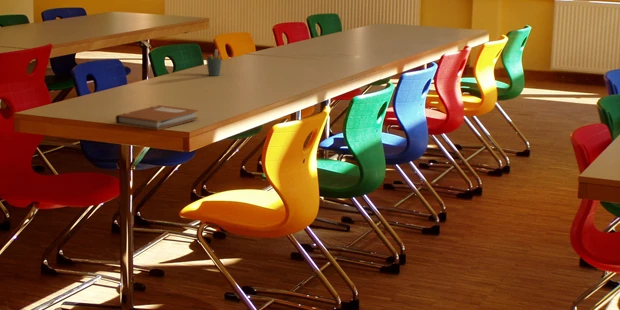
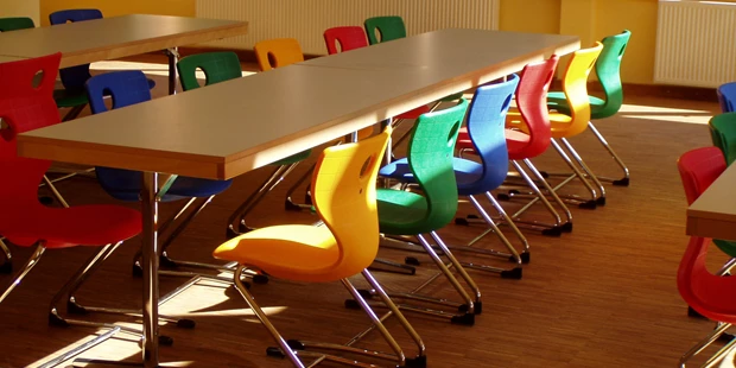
- pen holder (214, 62)
- notebook (158, 116)
